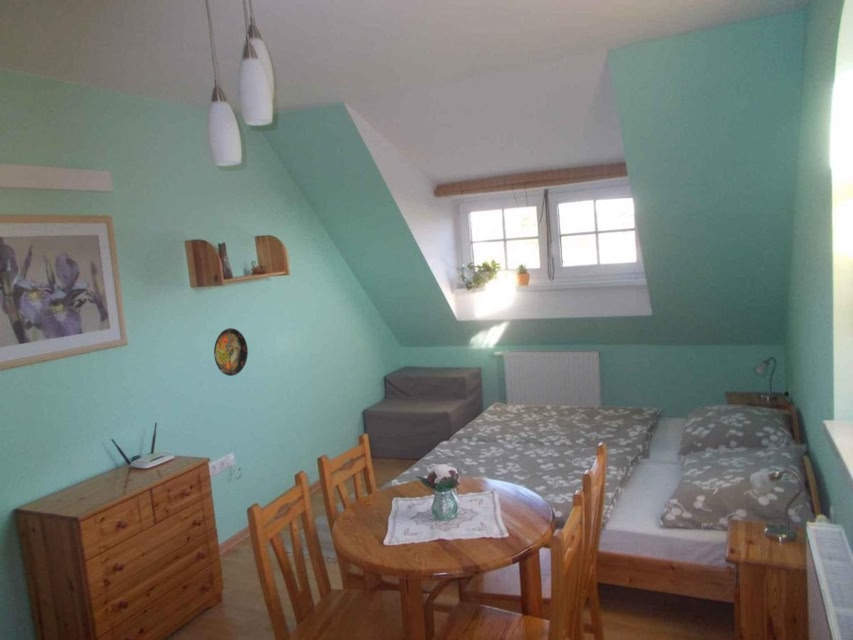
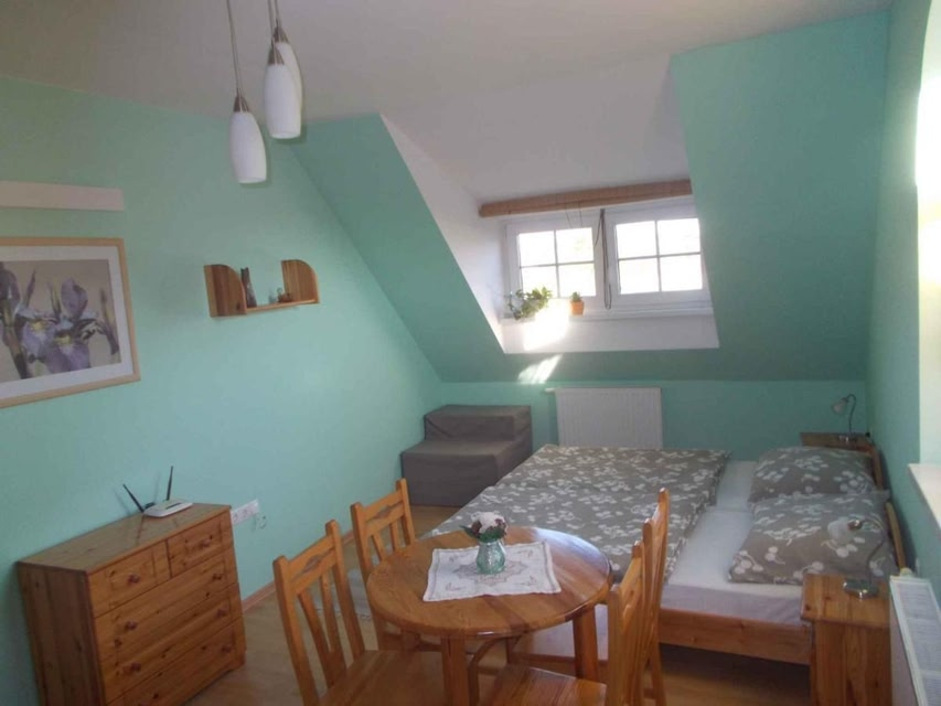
- decorative plate (229, 352)
